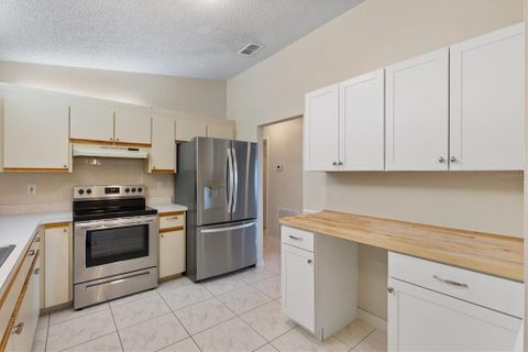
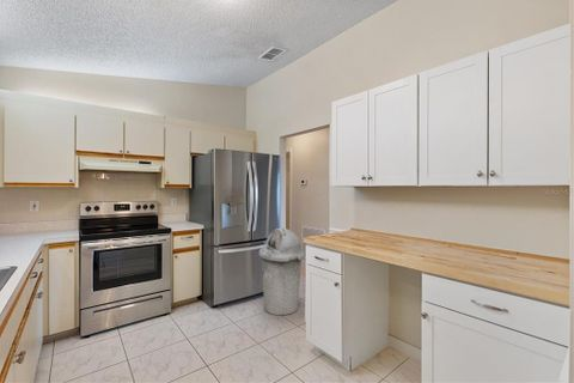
+ trash can (281, 267)
